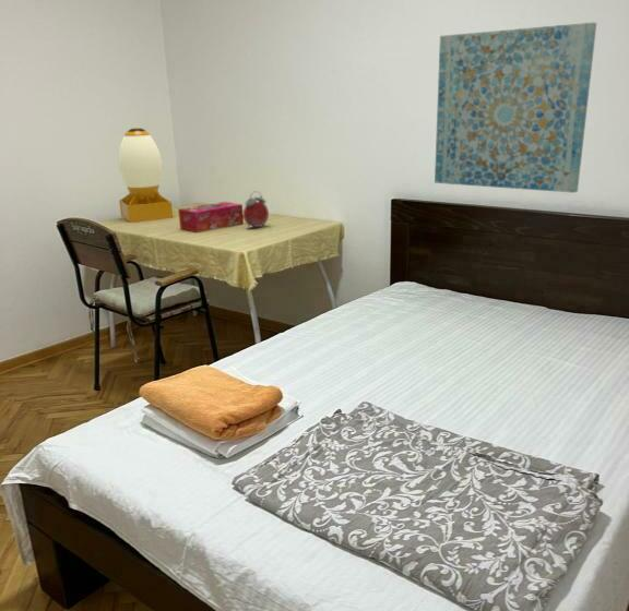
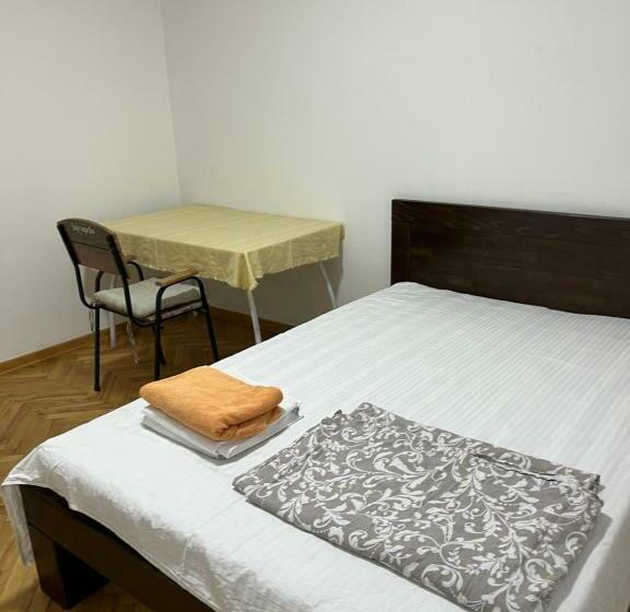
- wall art (507, 111)
- desk lamp (141, 173)
- alarm clock (256, 208)
- tissue box (211, 216)
